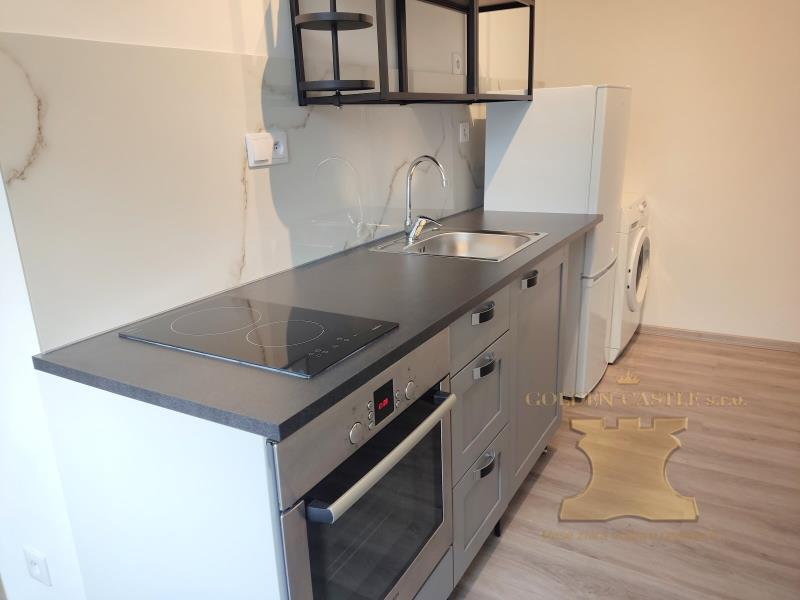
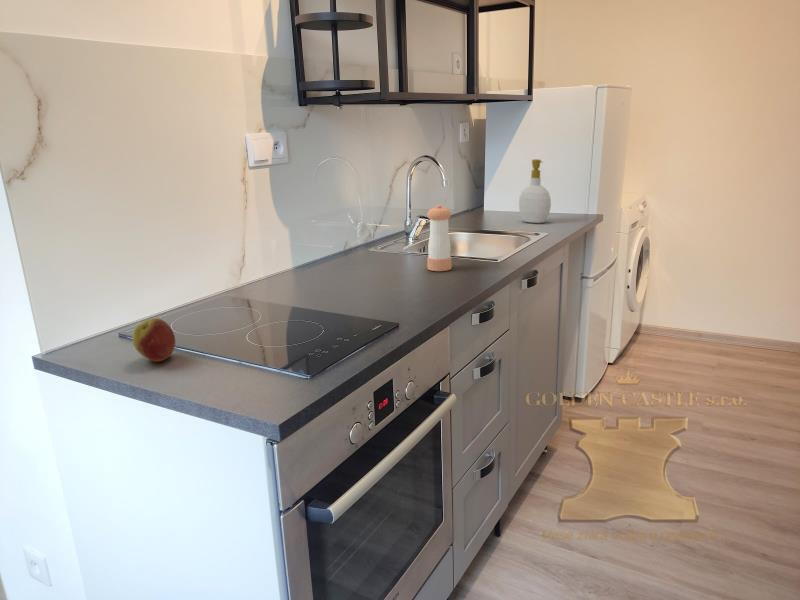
+ pepper shaker (439, 237)
+ apple (154, 339)
+ soap bottle (535, 191)
